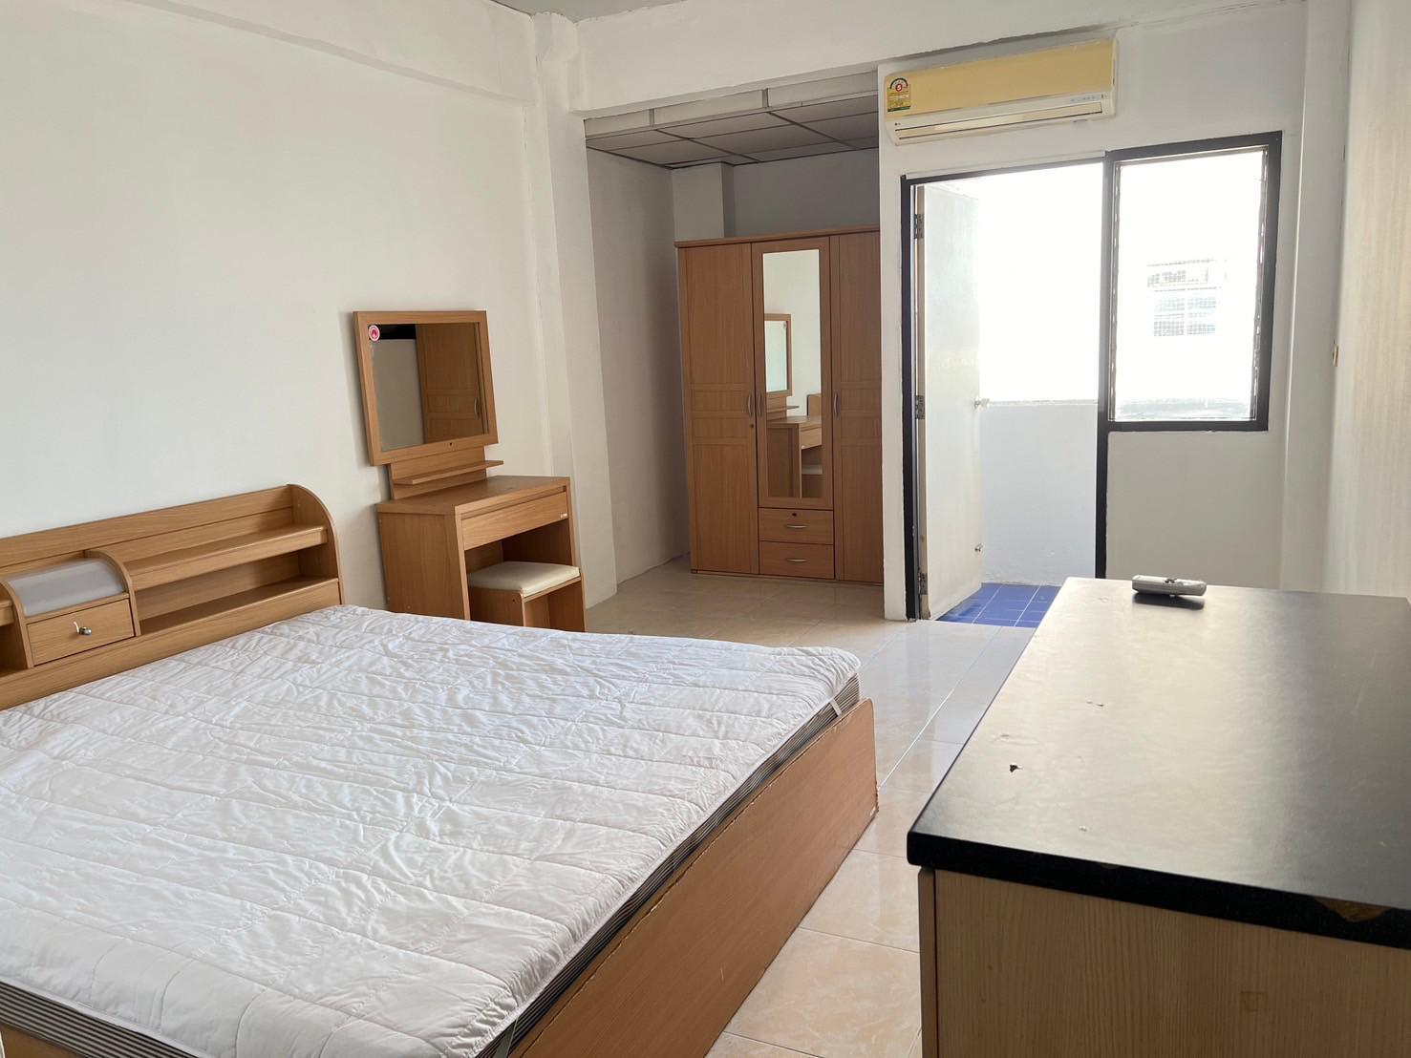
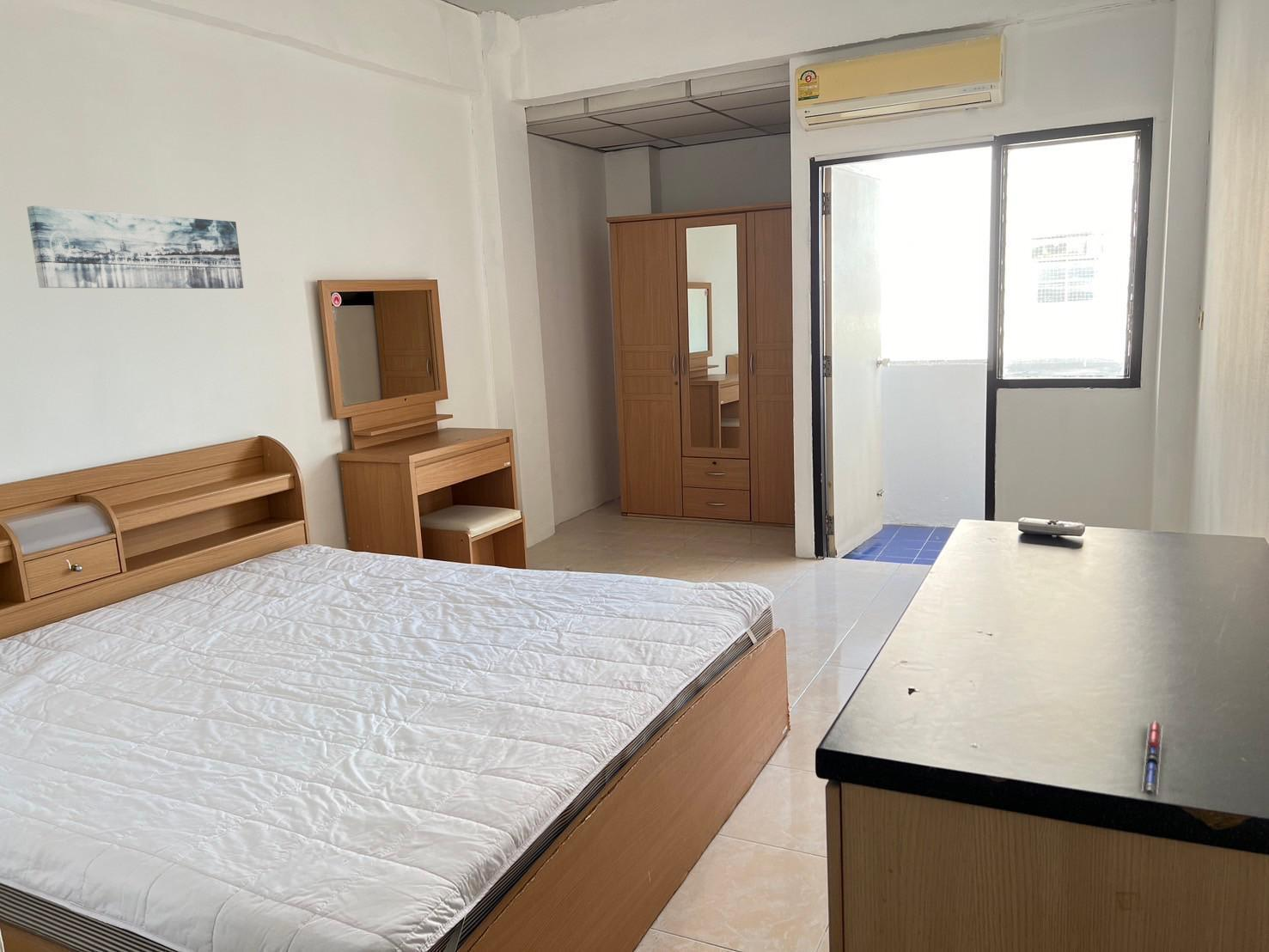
+ wall art (146, 251)
+ pen (1152, 754)
